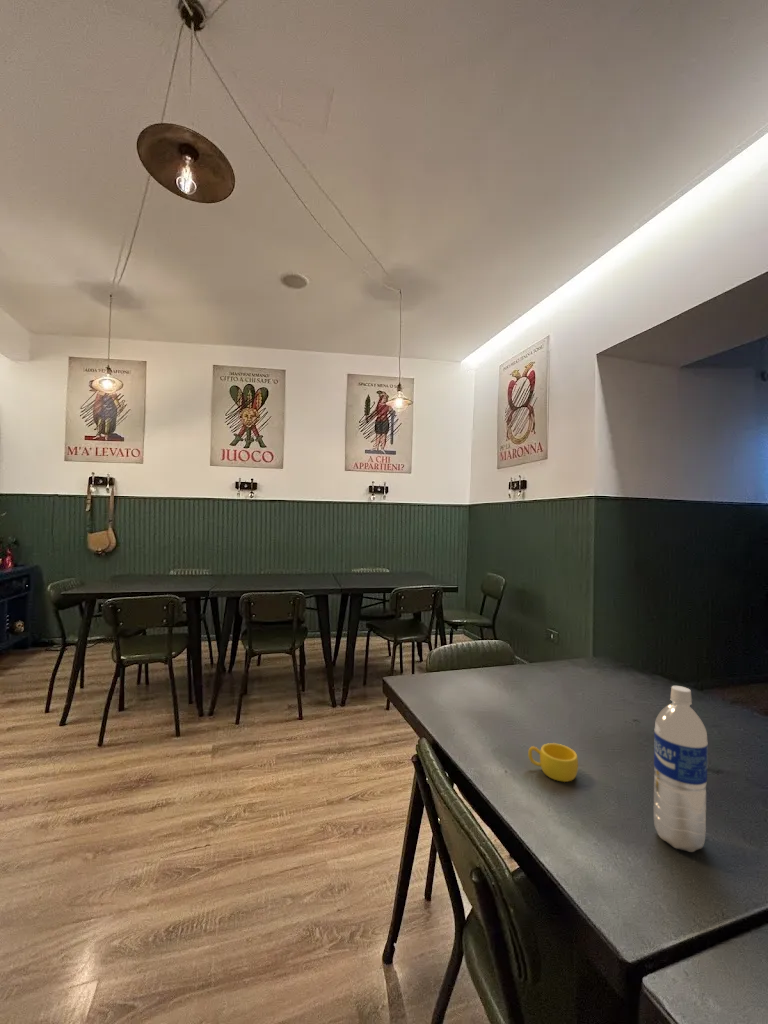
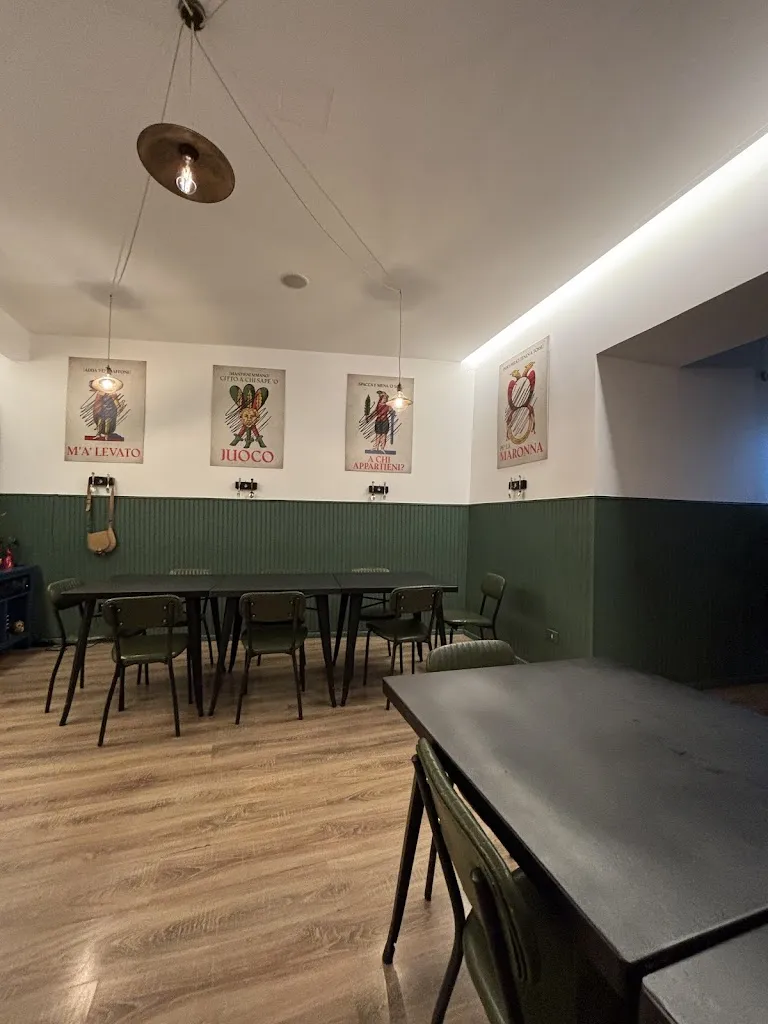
- water bottle (679, 764)
- cup (552, 761)
